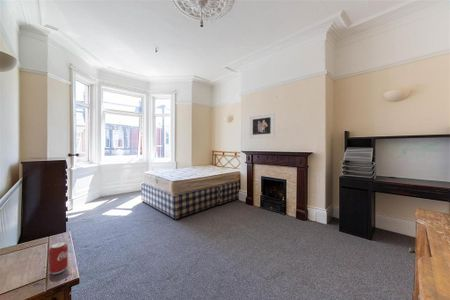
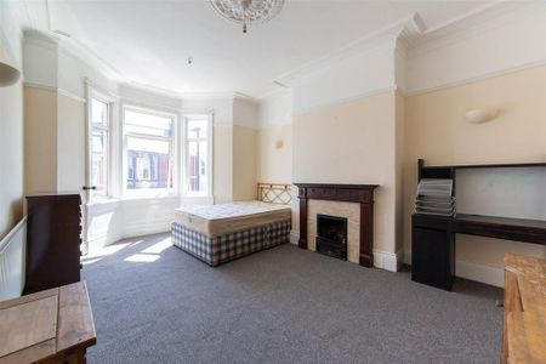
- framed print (261, 126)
- beverage can (58, 257)
